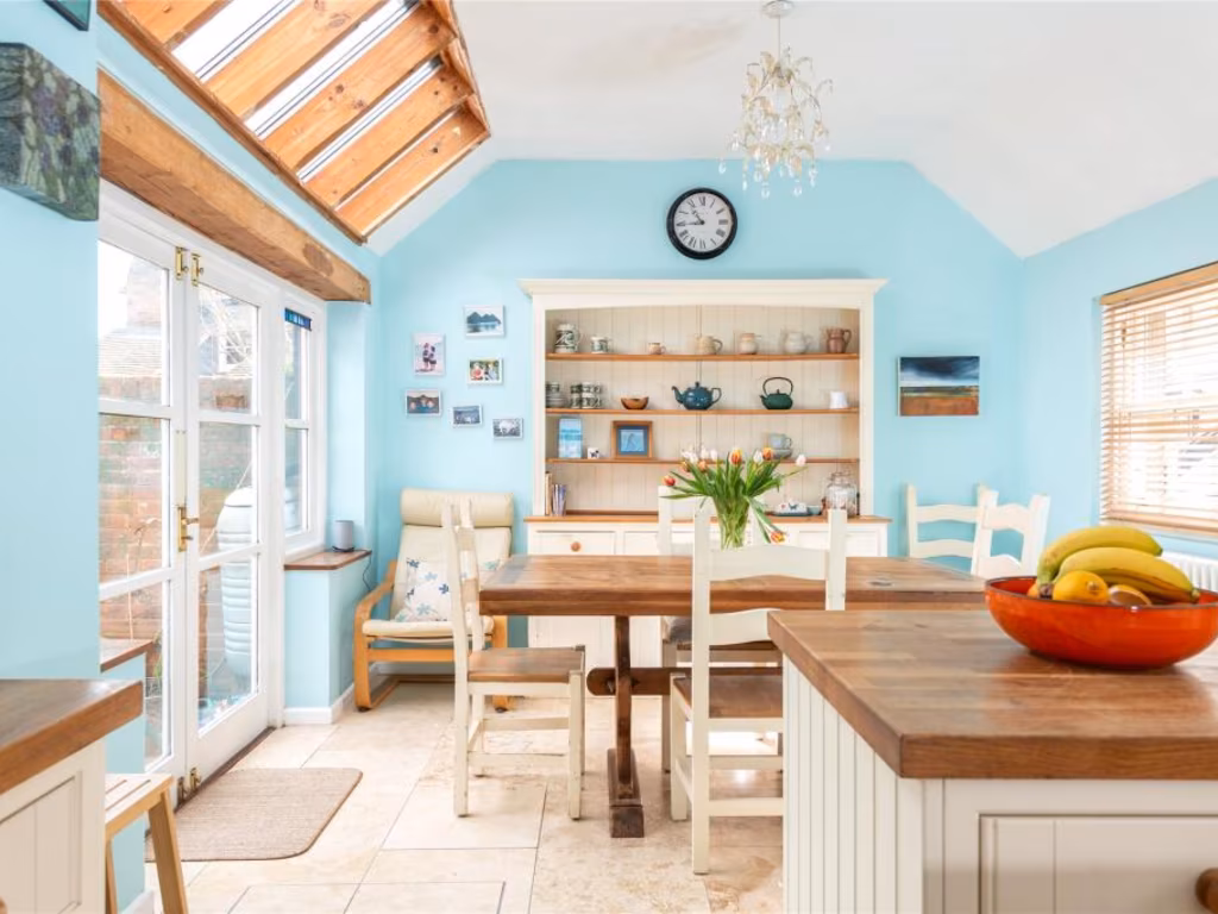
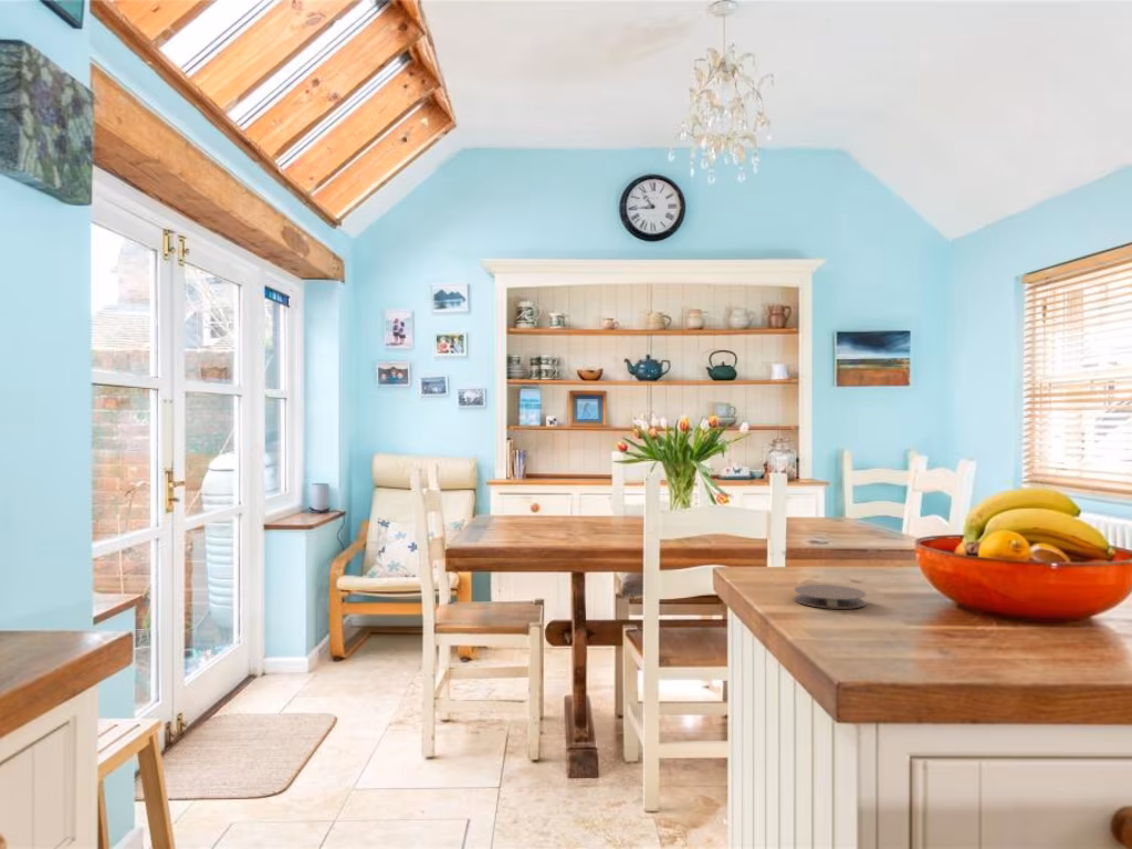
+ coaster (829, 596)
